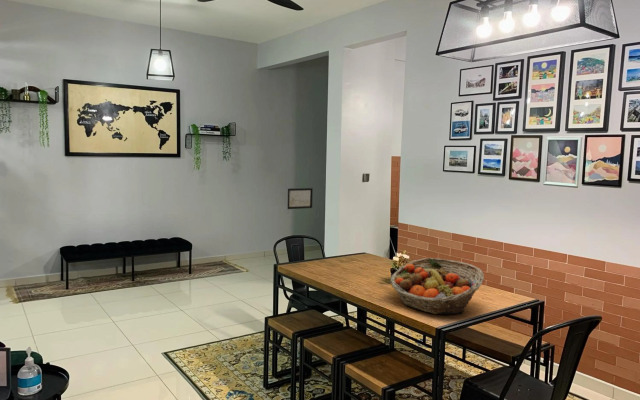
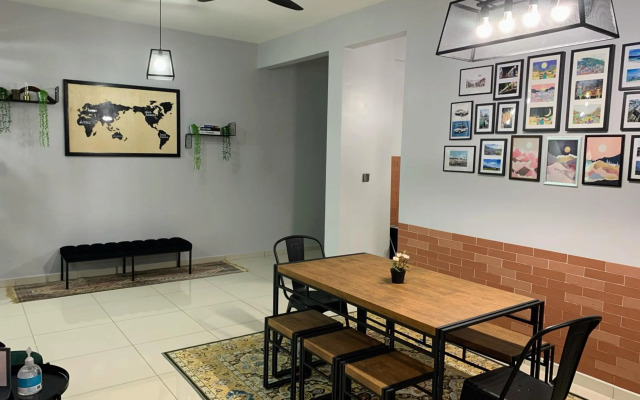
- fruit basket (435, 284)
- wall art (300, 198)
